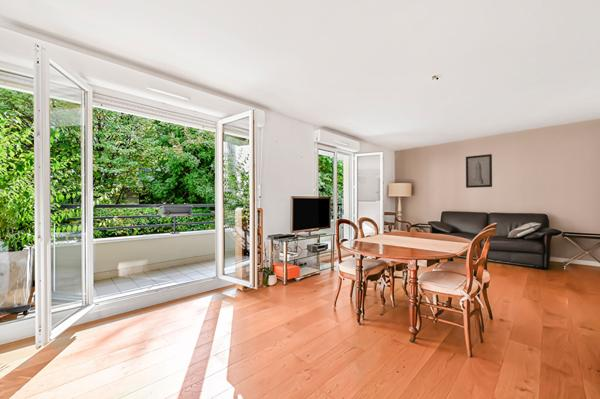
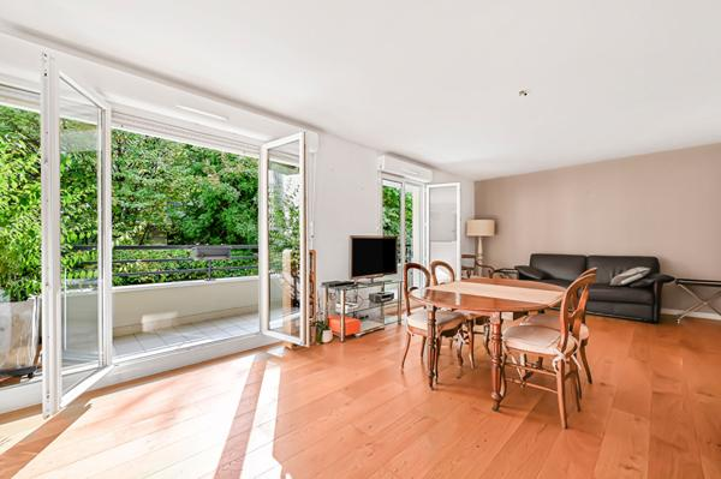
- wall art (478, 171)
